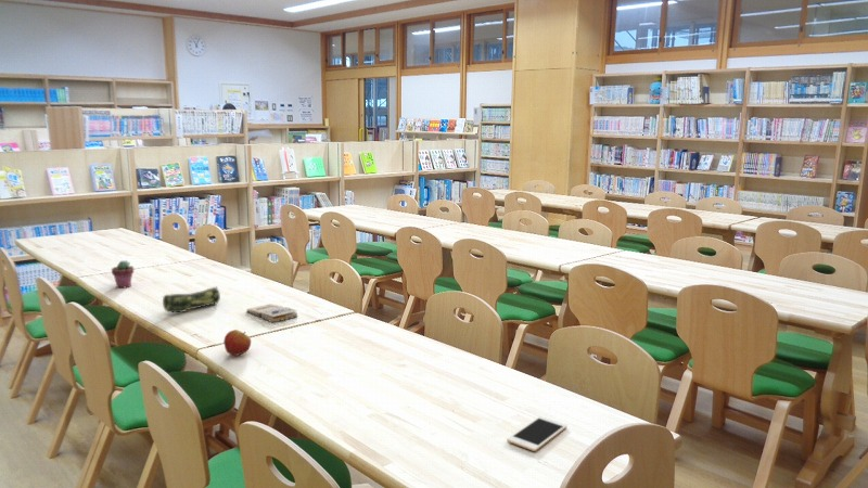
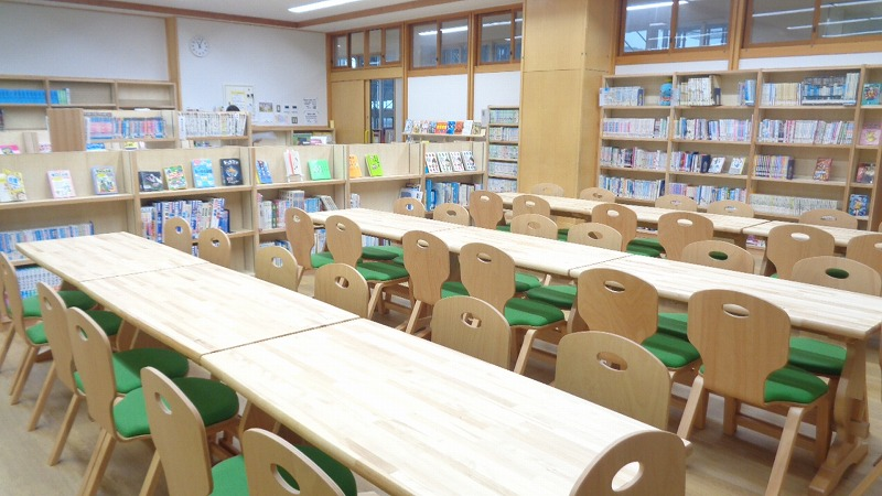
- apple (237, 342)
- potted succulent (123, 273)
- pencil case (192, 298)
- paperback book (275, 311)
- cell phone (537, 433)
